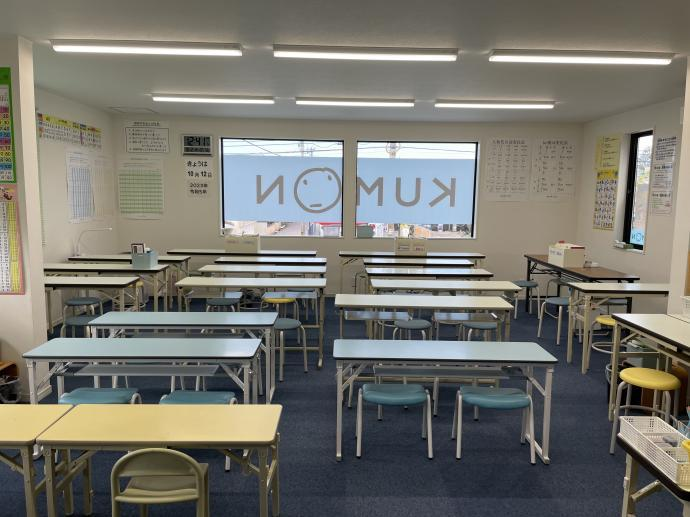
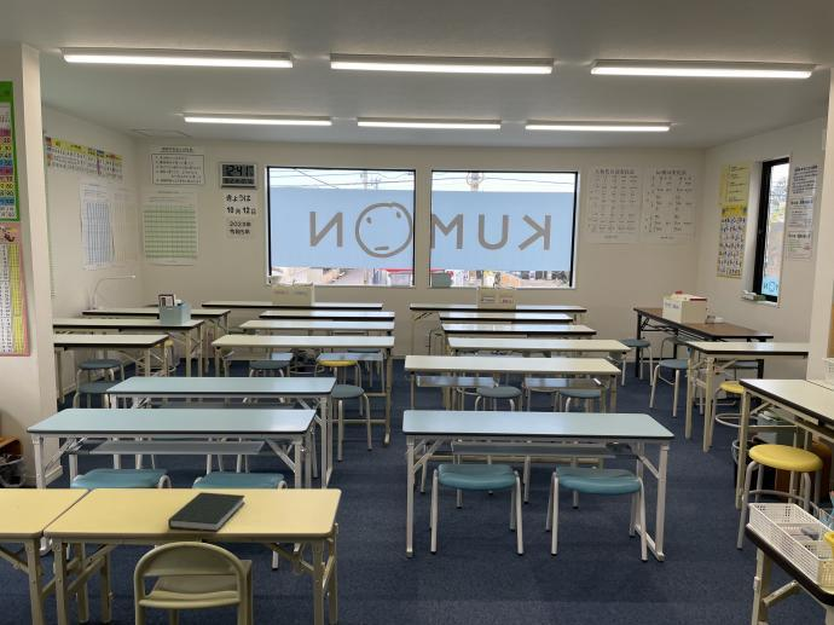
+ book (208, 510)
